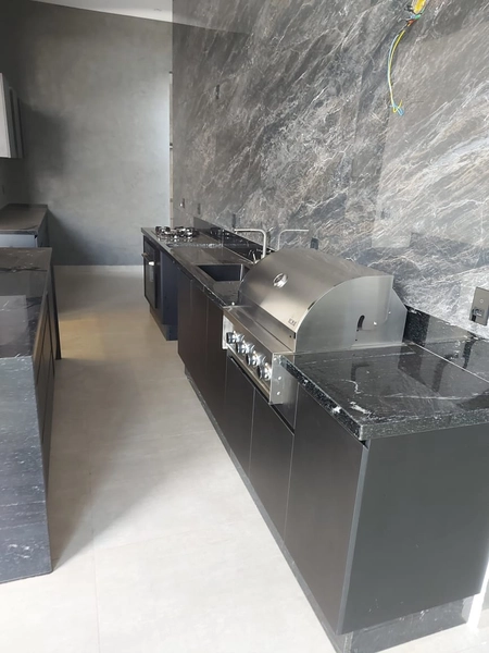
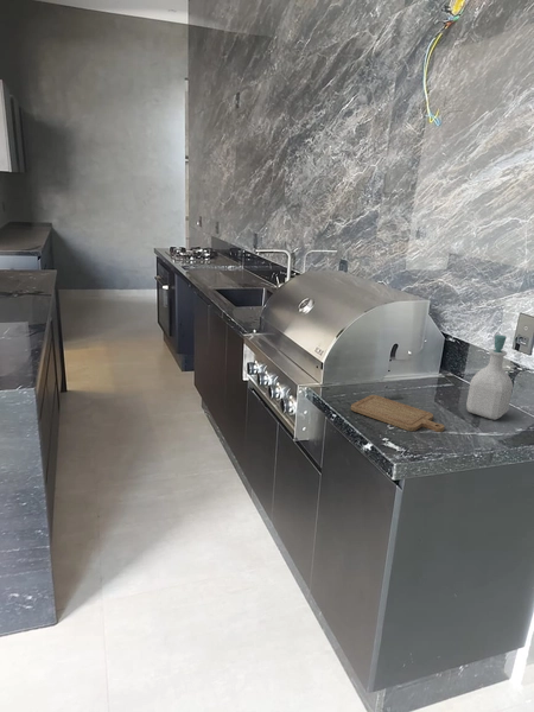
+ chopping board (399, 414)
+ soap bottle (492, 375)
